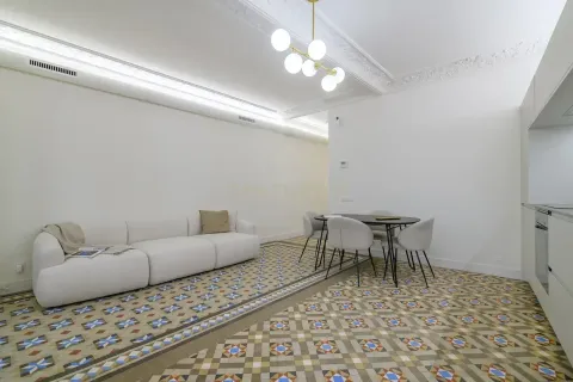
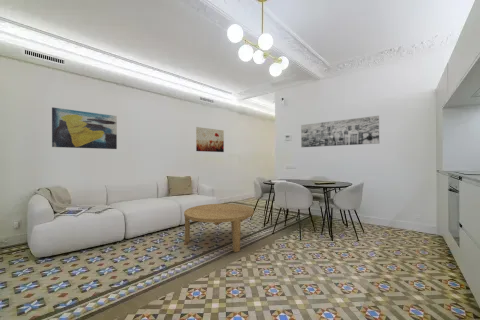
+ wall art (336, 133)
+ wall art (210, 140)
+ coffee table (219, 223)
+ wall art (87, 130)
